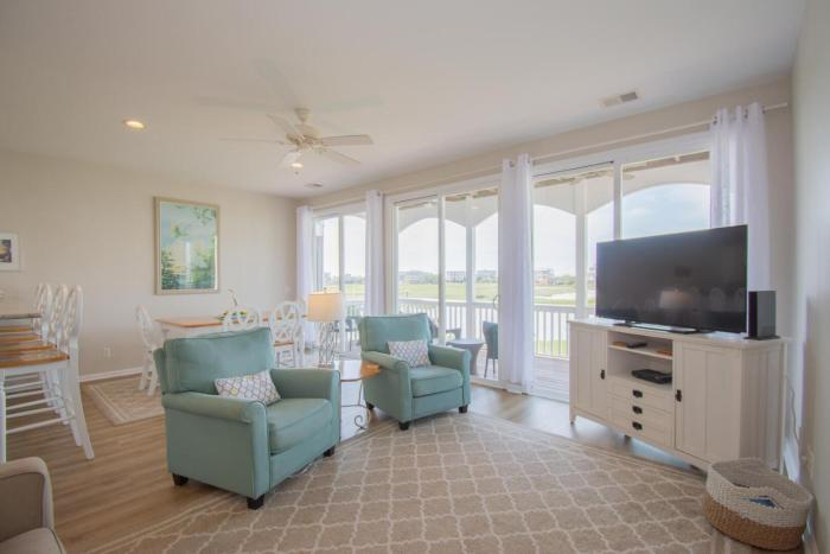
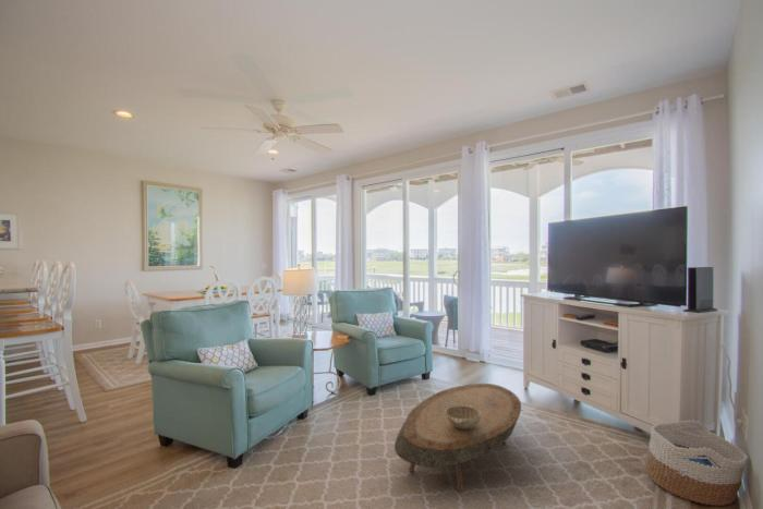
+ coffee table (463, 432)
+ decorative bowl (462, 417)
